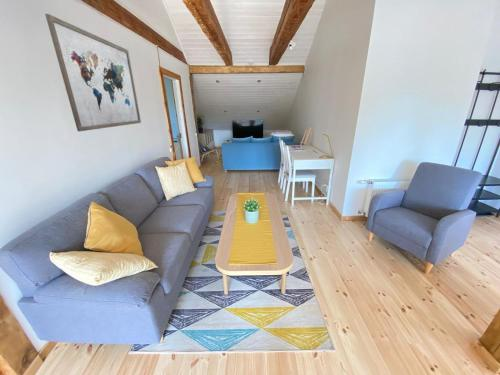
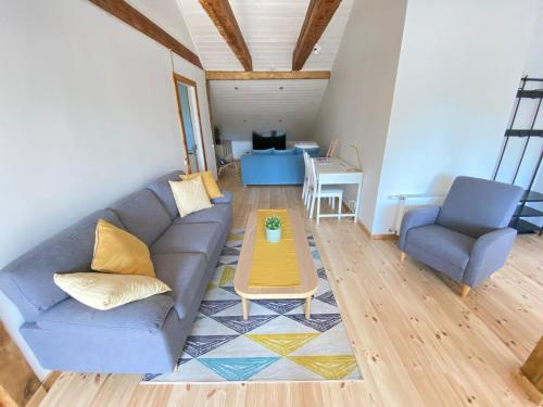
- wall art (107, 84)
